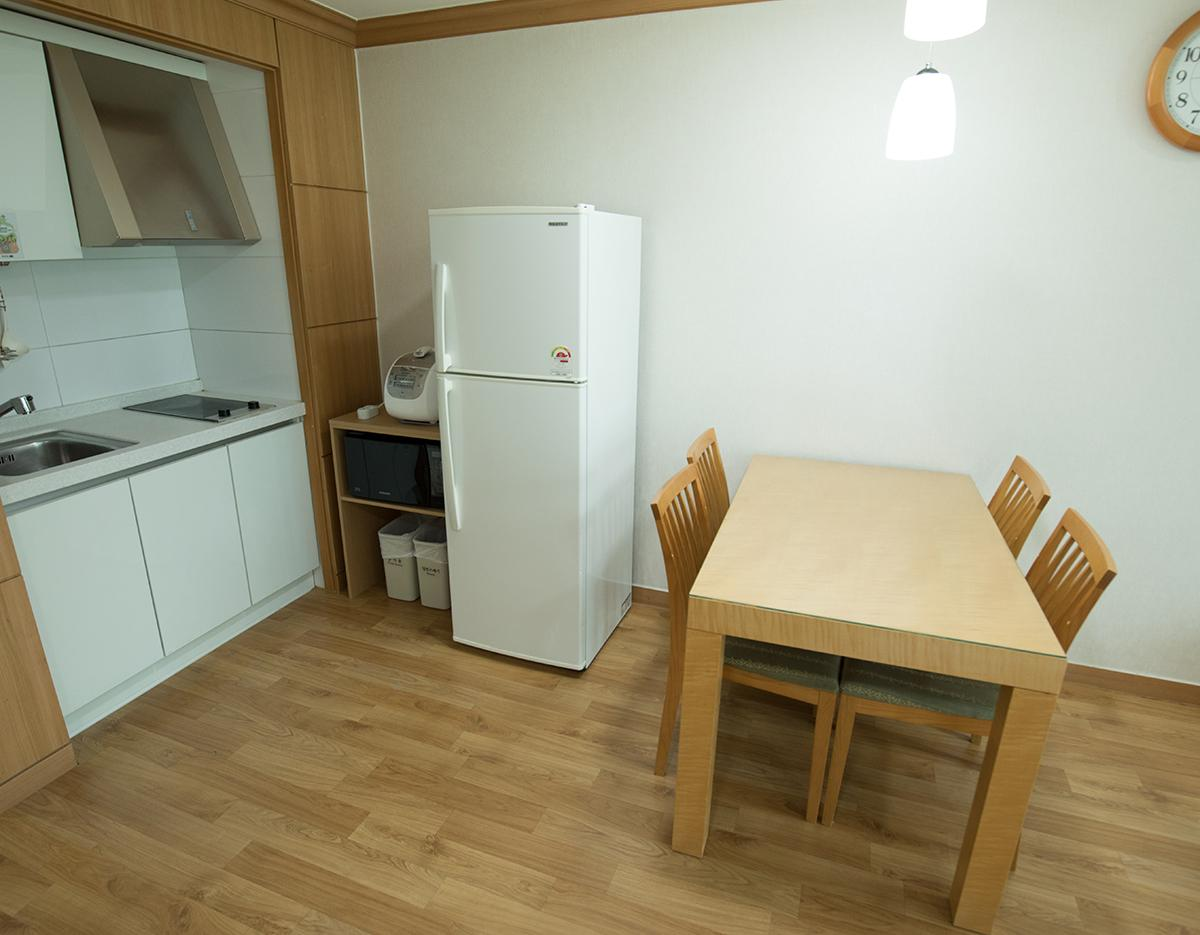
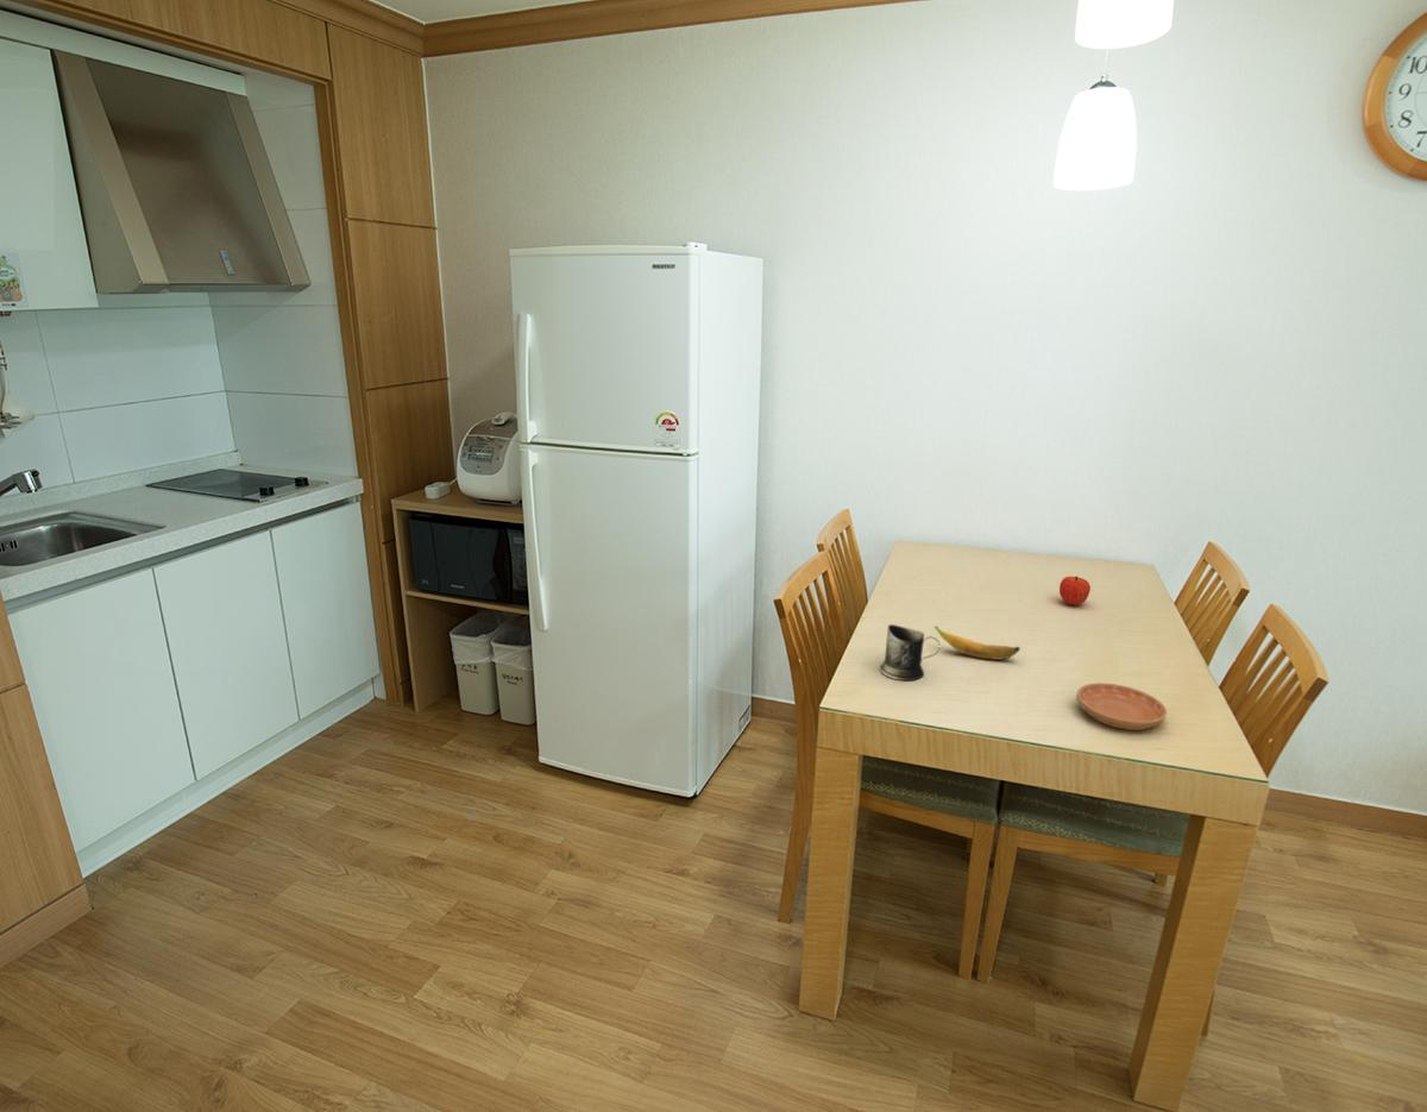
+ saucer (1119, 708)
+ banana (975, 643)
+ fruit (1074, 589)
+ mug (910, 651)
